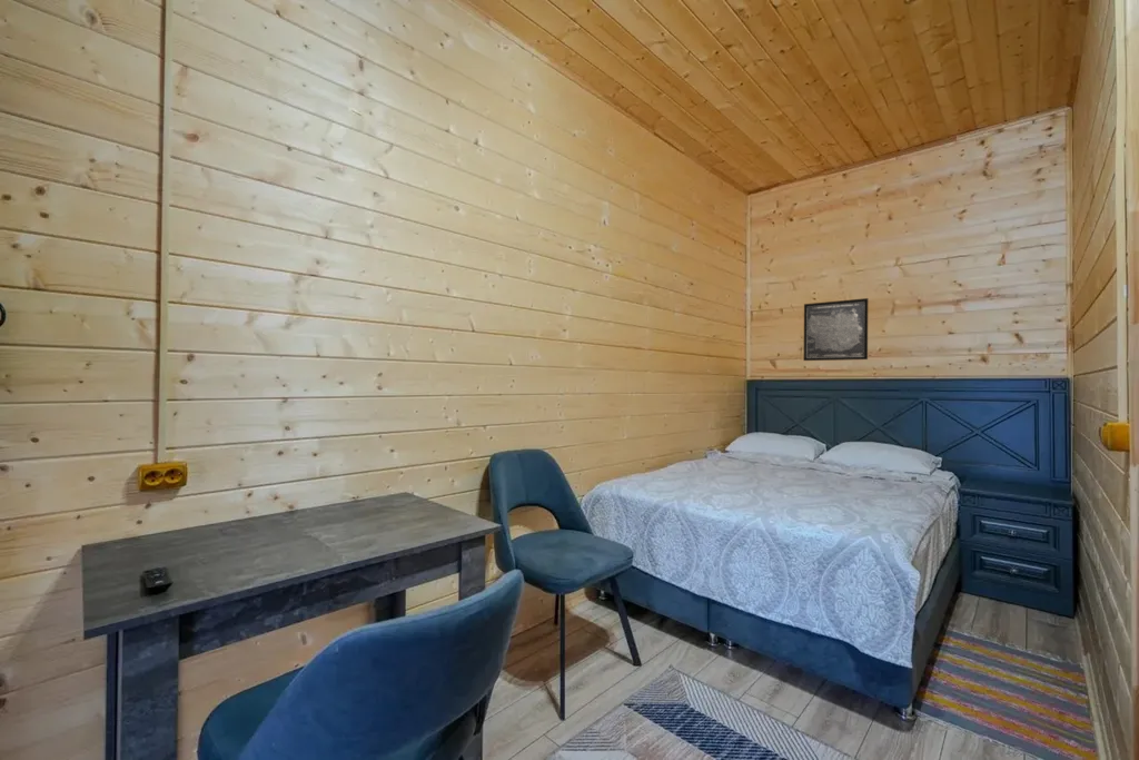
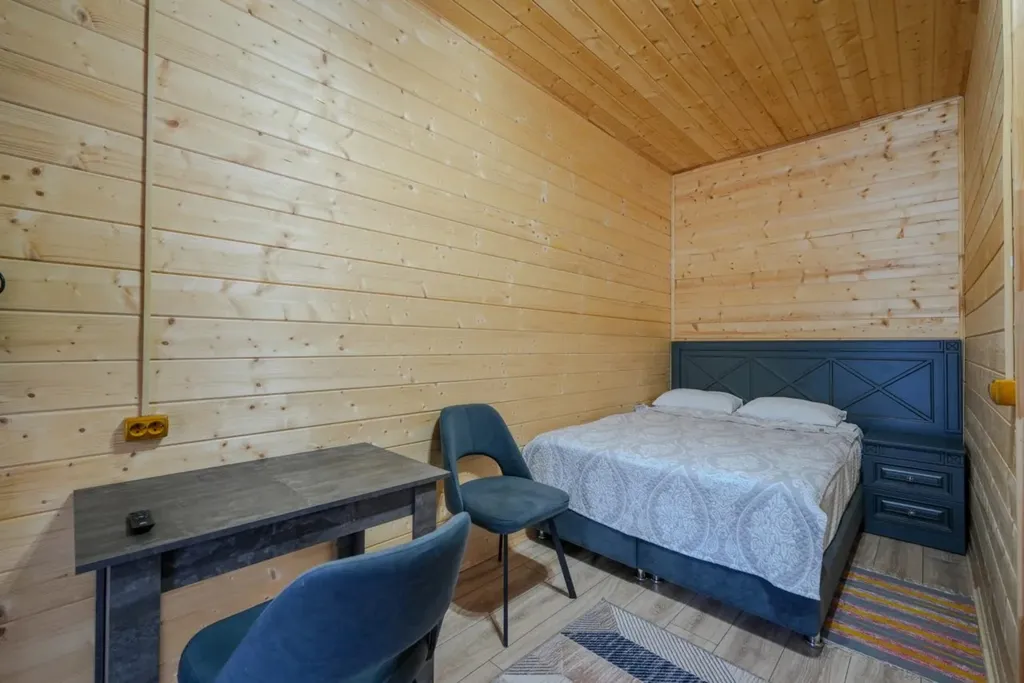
- wall art (834, 330)
